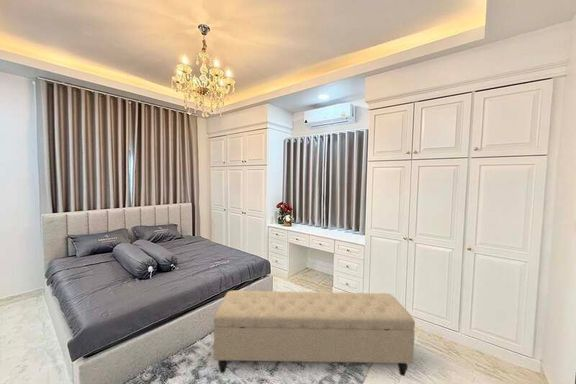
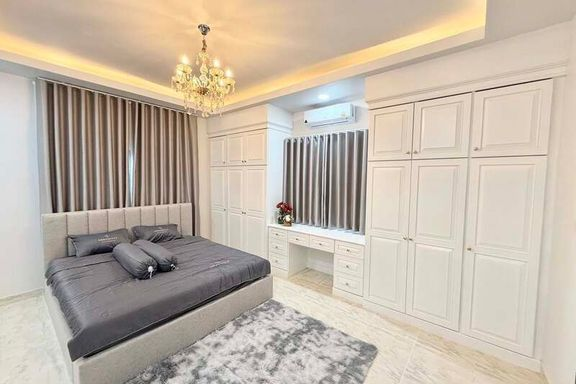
- bench (311, 328)
